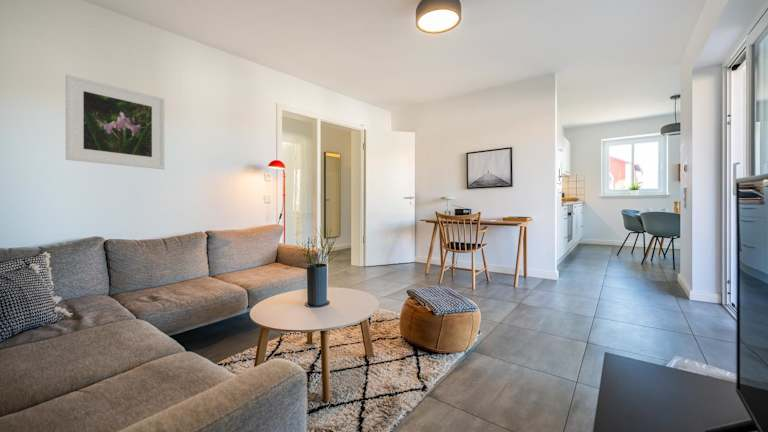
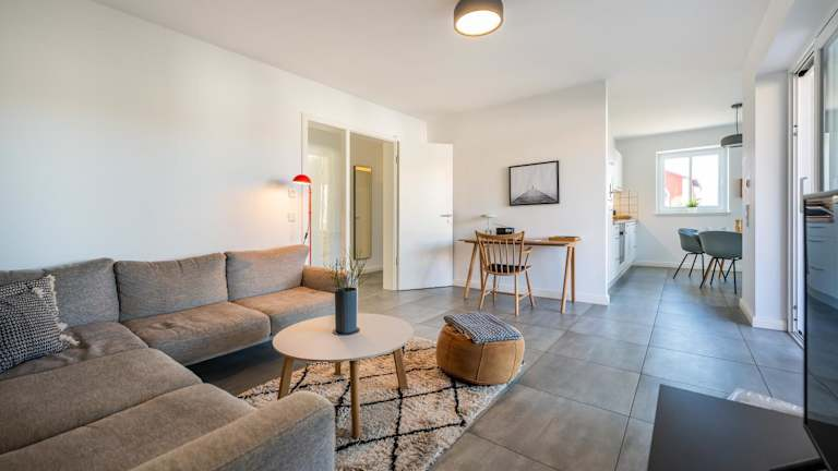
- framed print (119, 126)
